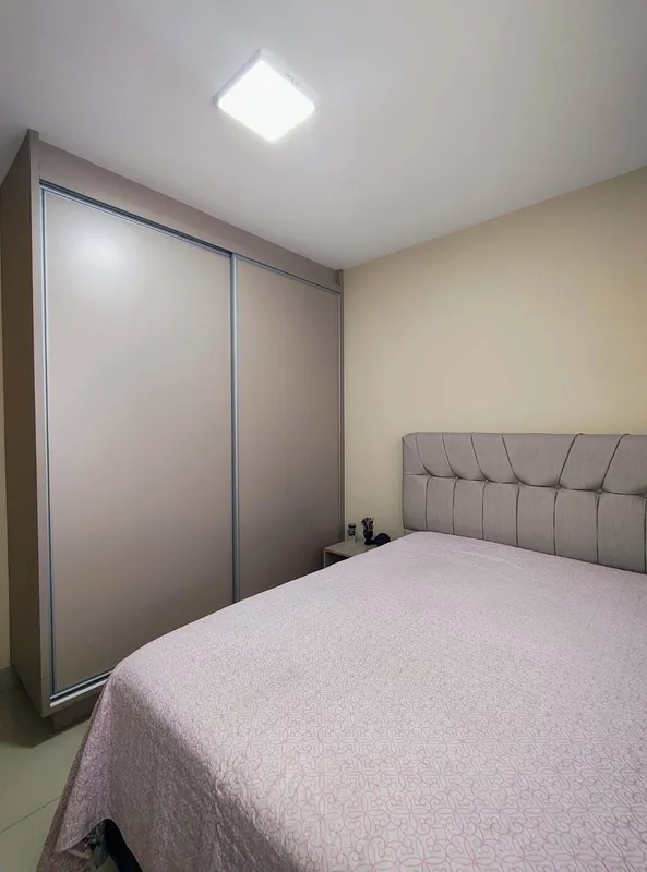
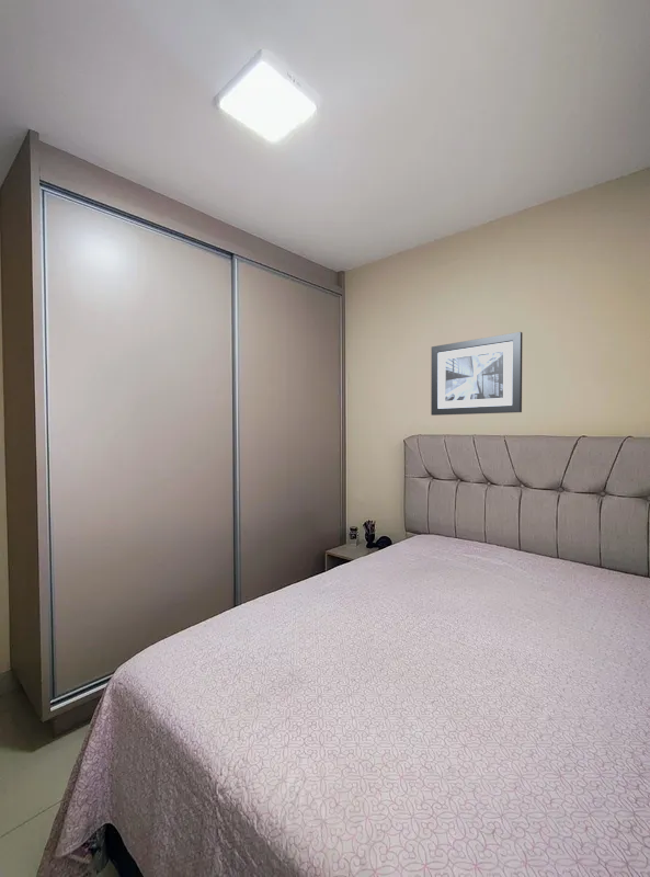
+ wall art (472, 376)
